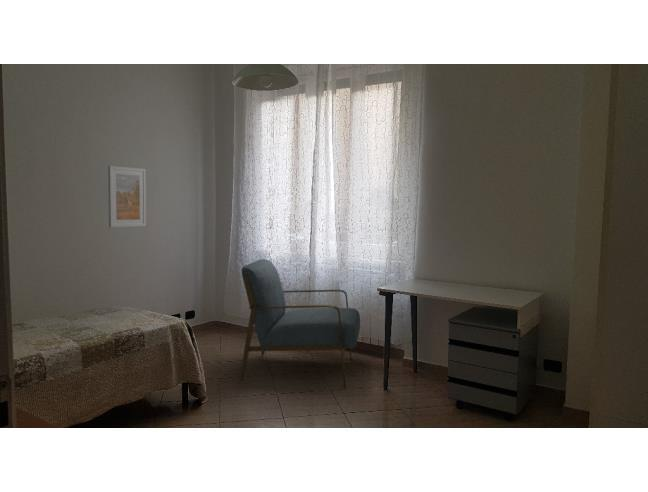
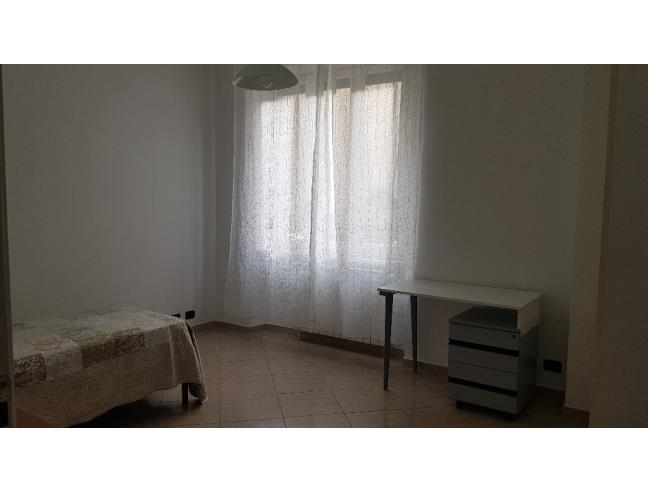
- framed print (127, 197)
- chair (304, 317)
